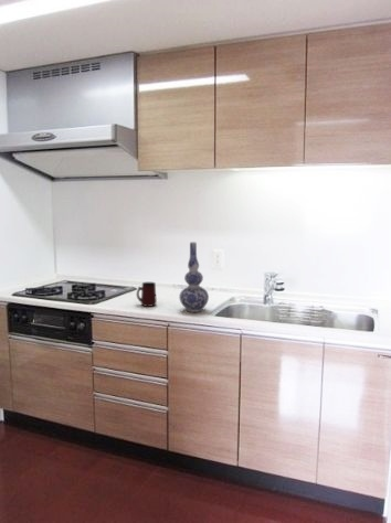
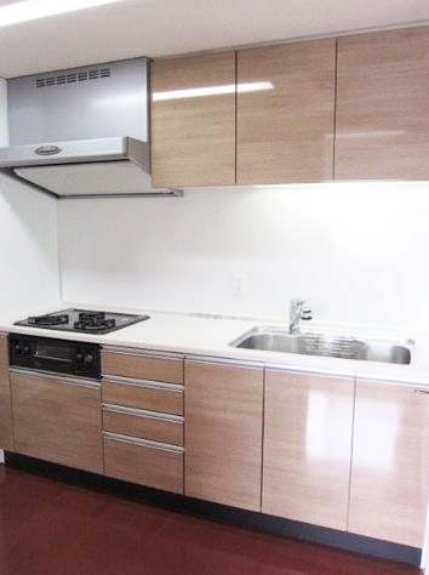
- vase (193, 276)
- mug (146, 293)
